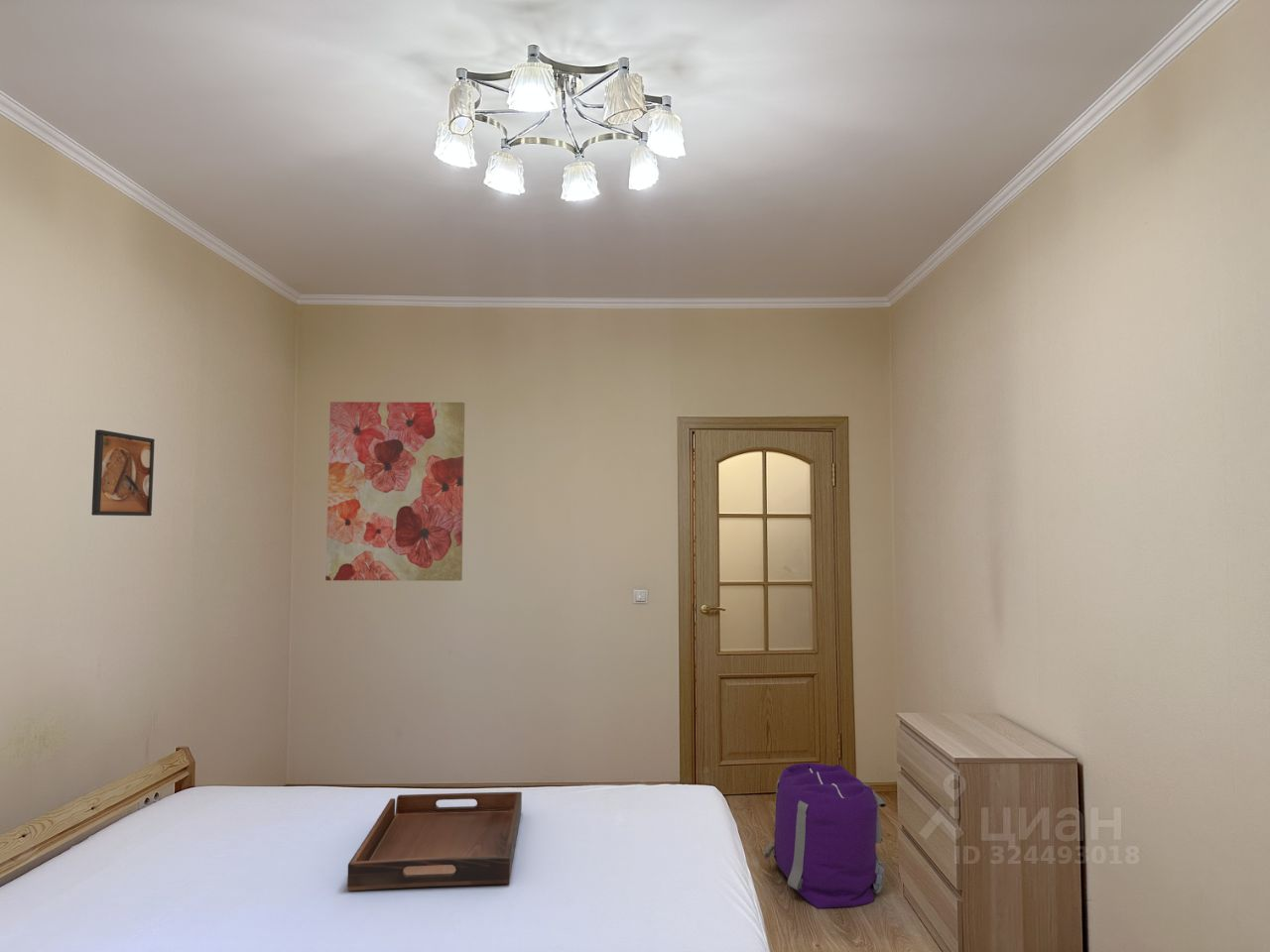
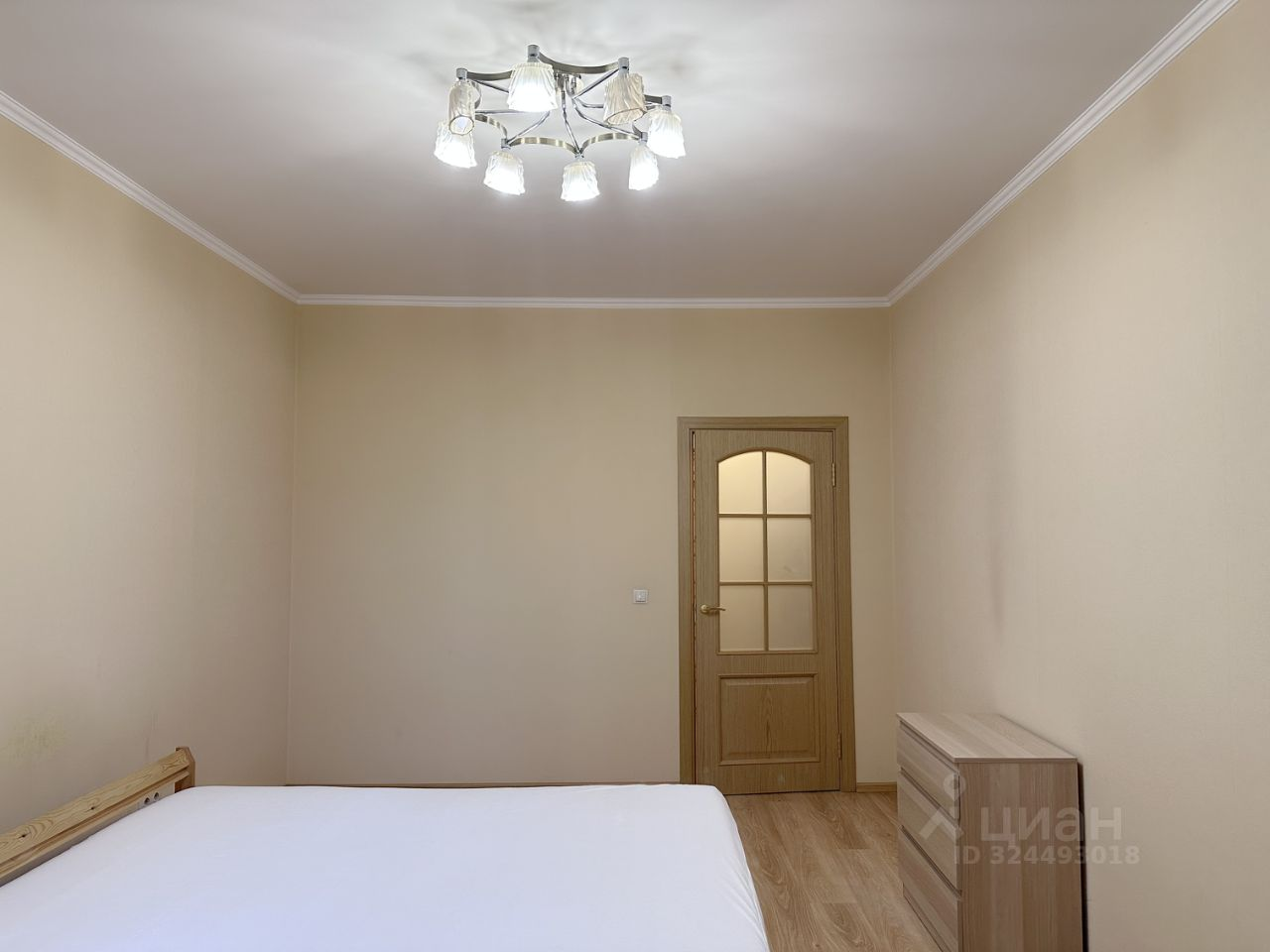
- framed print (124, 474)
- wall art (396, 490)
- serving tray (444, 834)
- backpack (823, 827)
